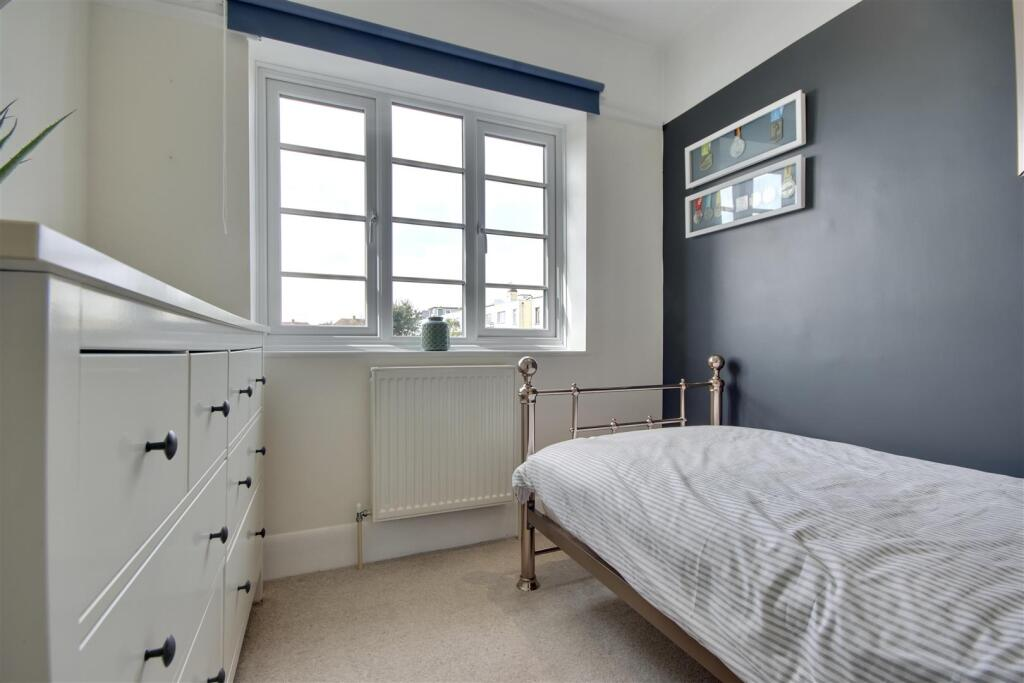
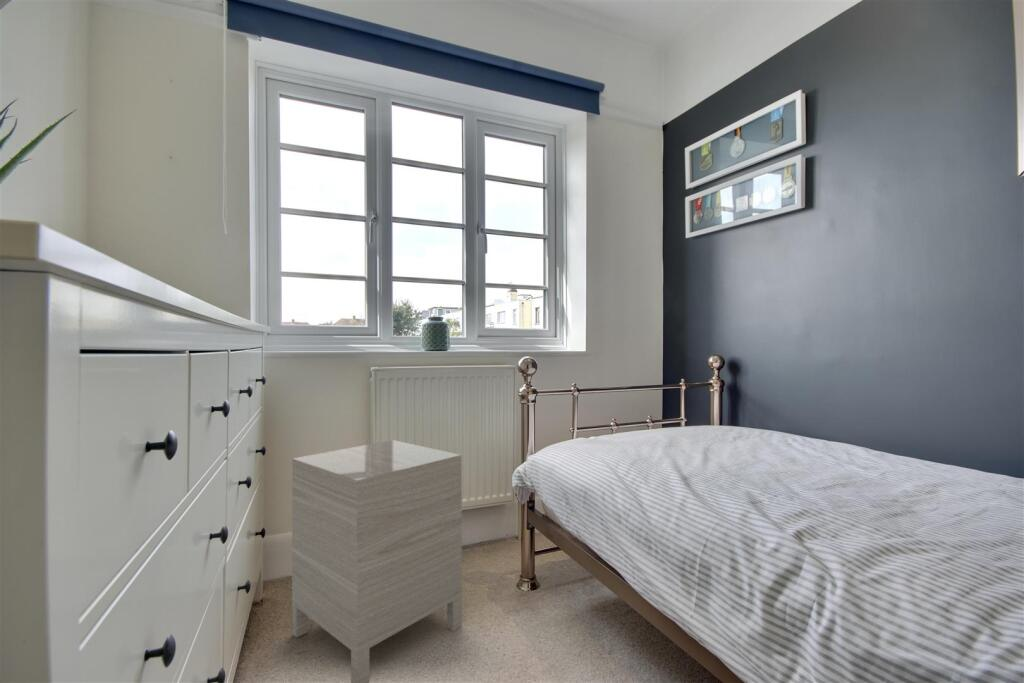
+ nightstand (386, 540)
